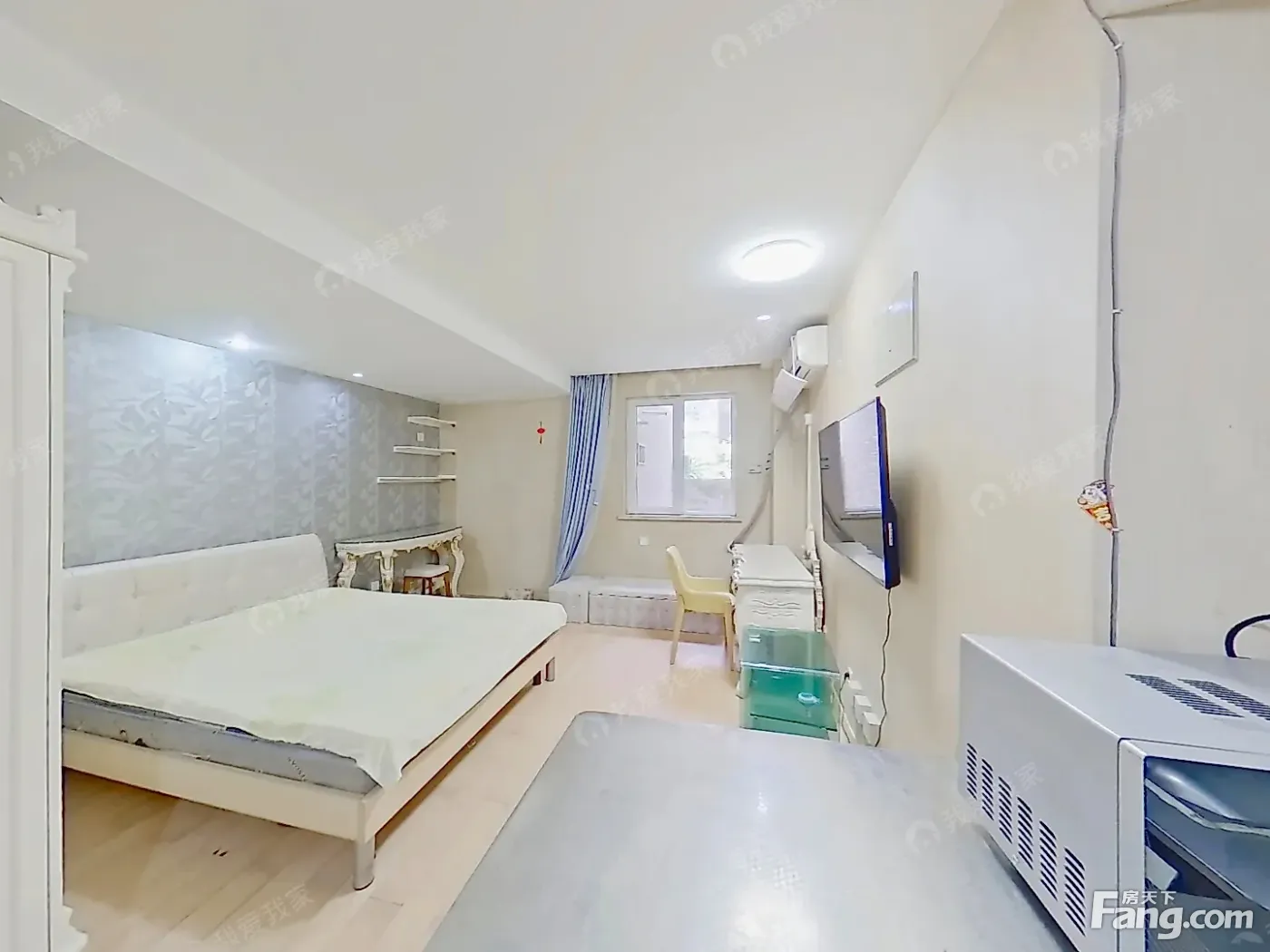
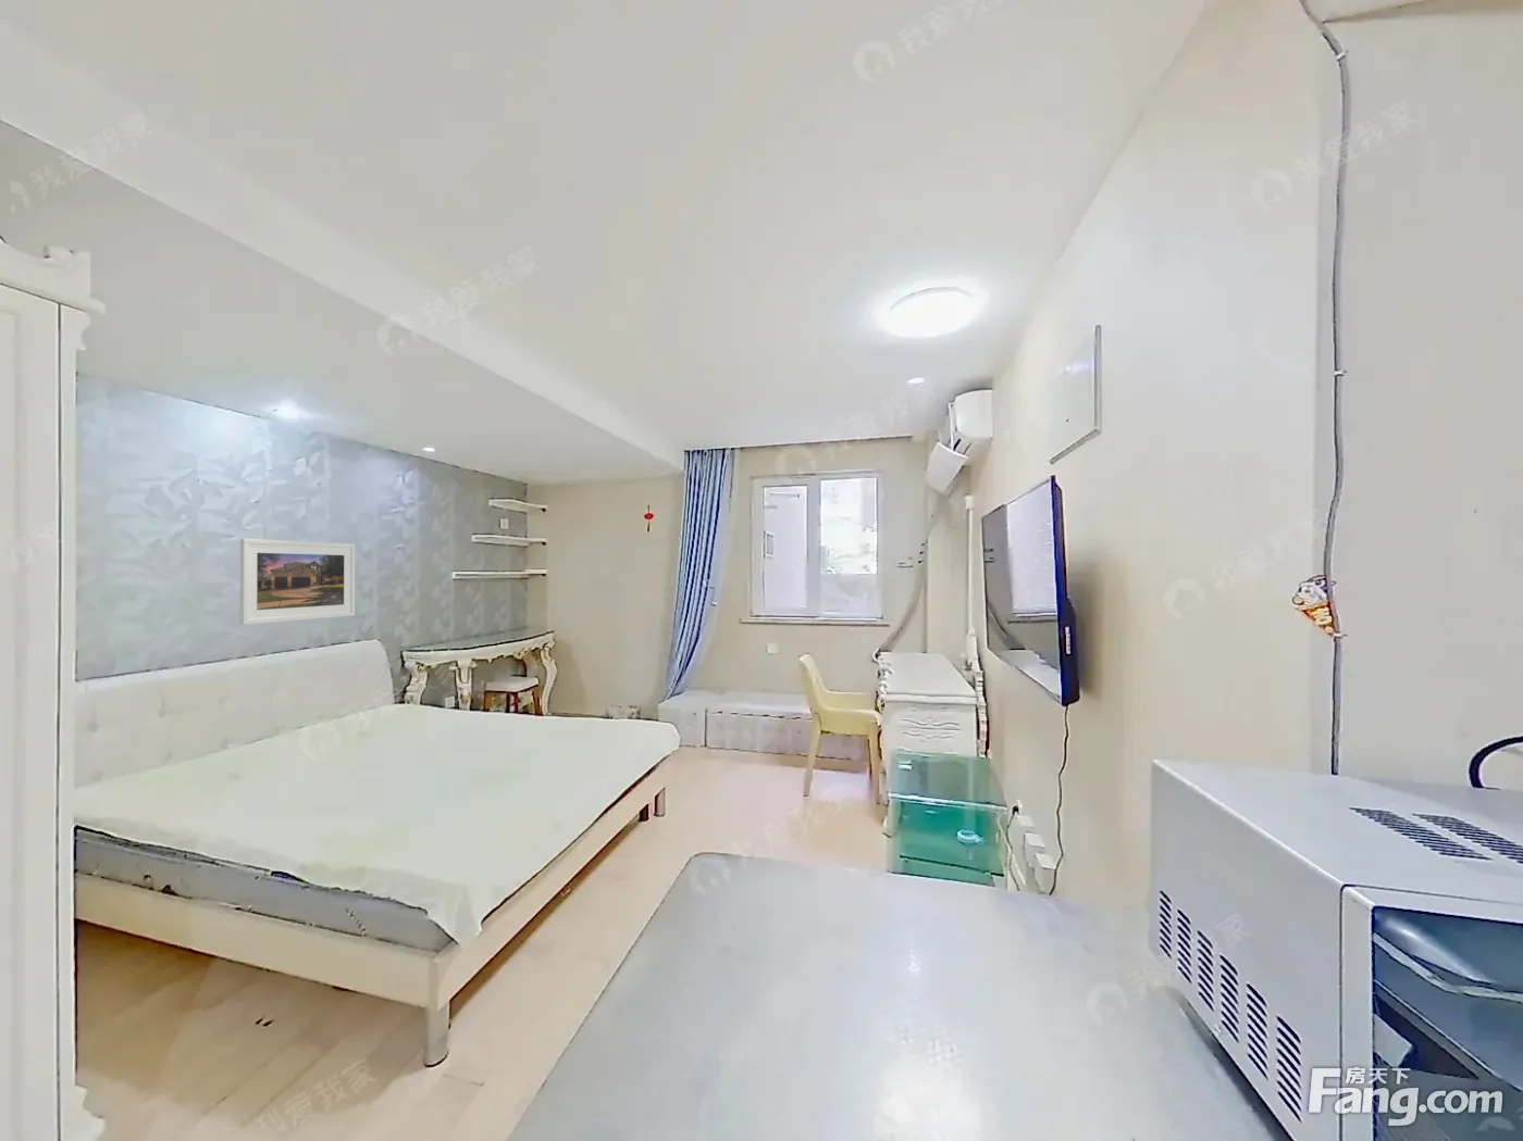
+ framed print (302, 580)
